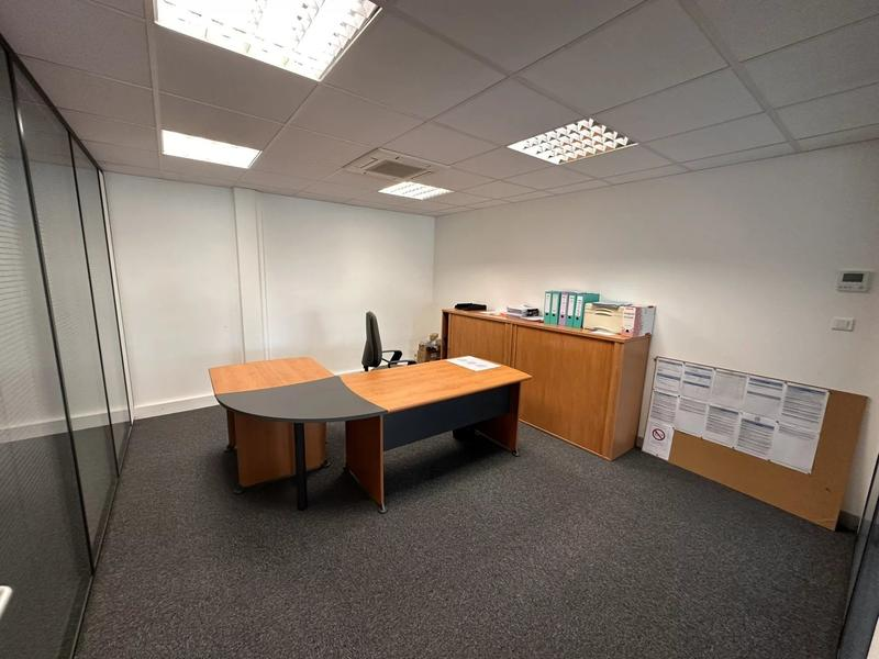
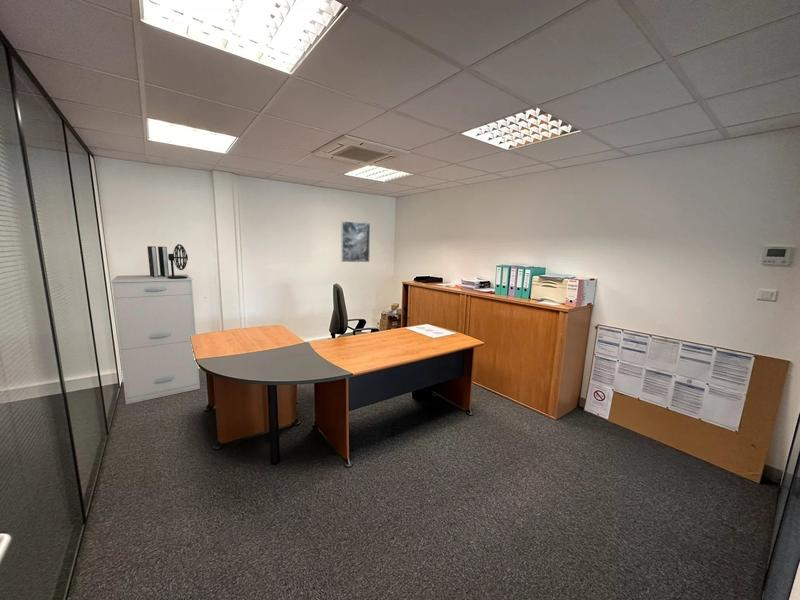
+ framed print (355, 242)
+ desk fan (177, 261)
+ filing cabinet (159, 333)
+ binder (159, 261)
